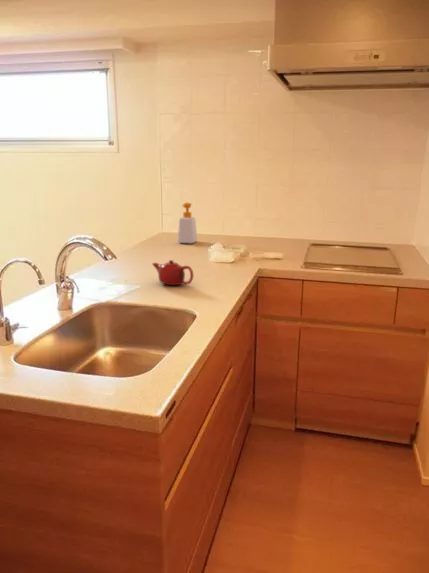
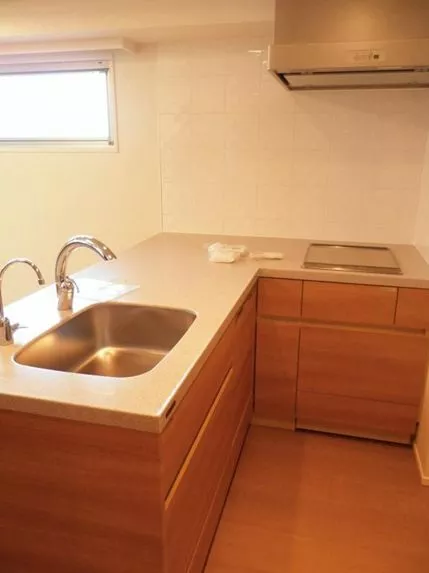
- teapot (172, 272)
- soap bottle (186, 223)
